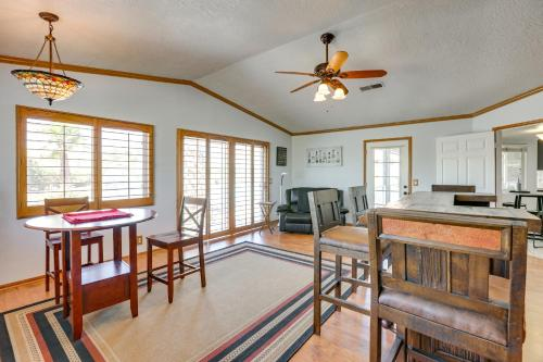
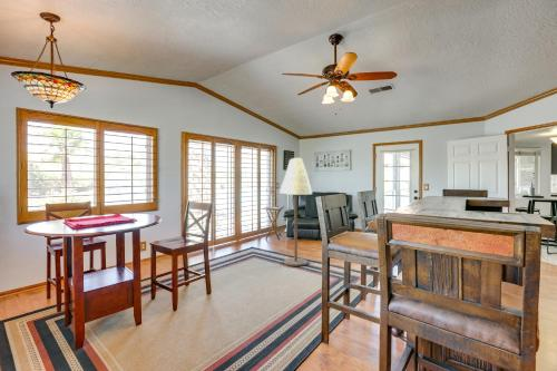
+ floor lamp (295, 211)
